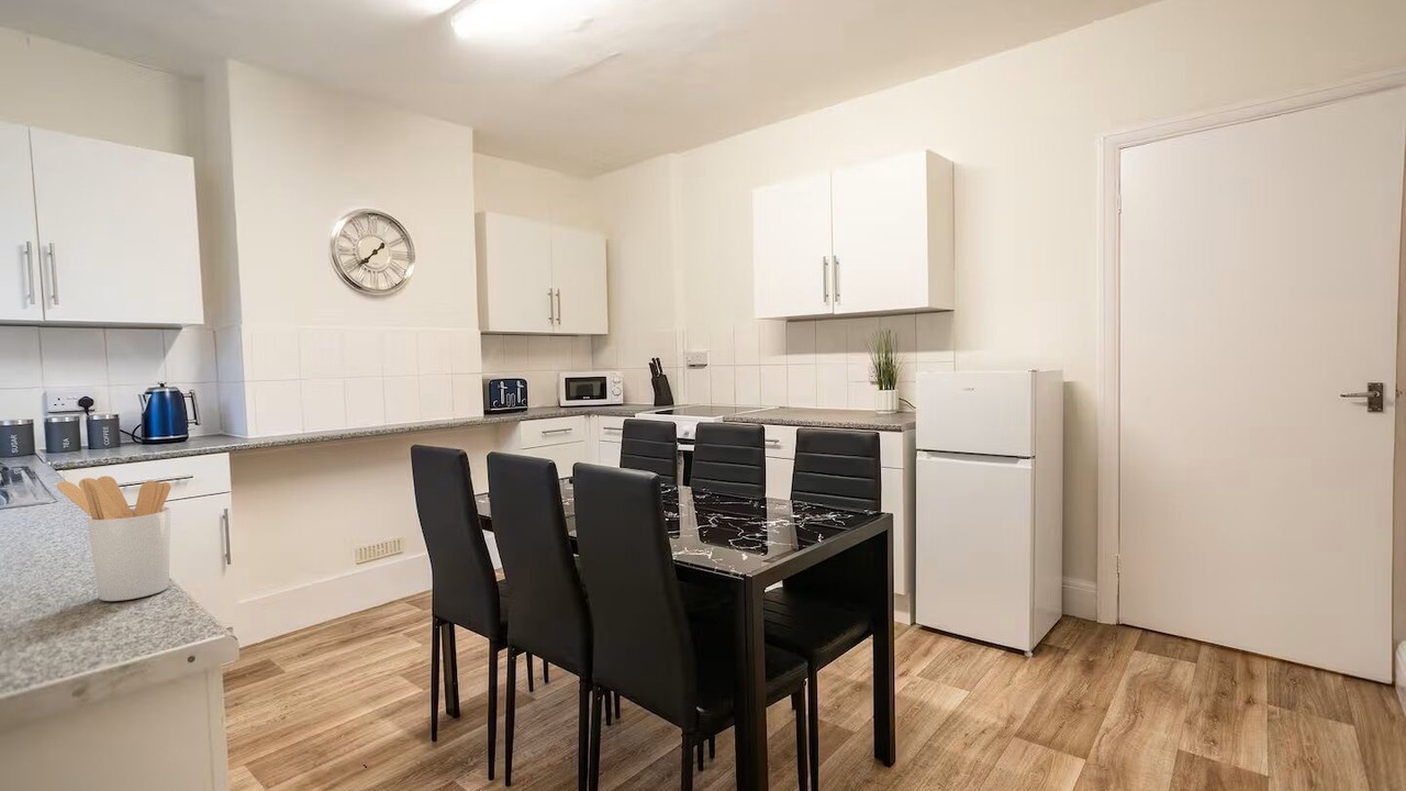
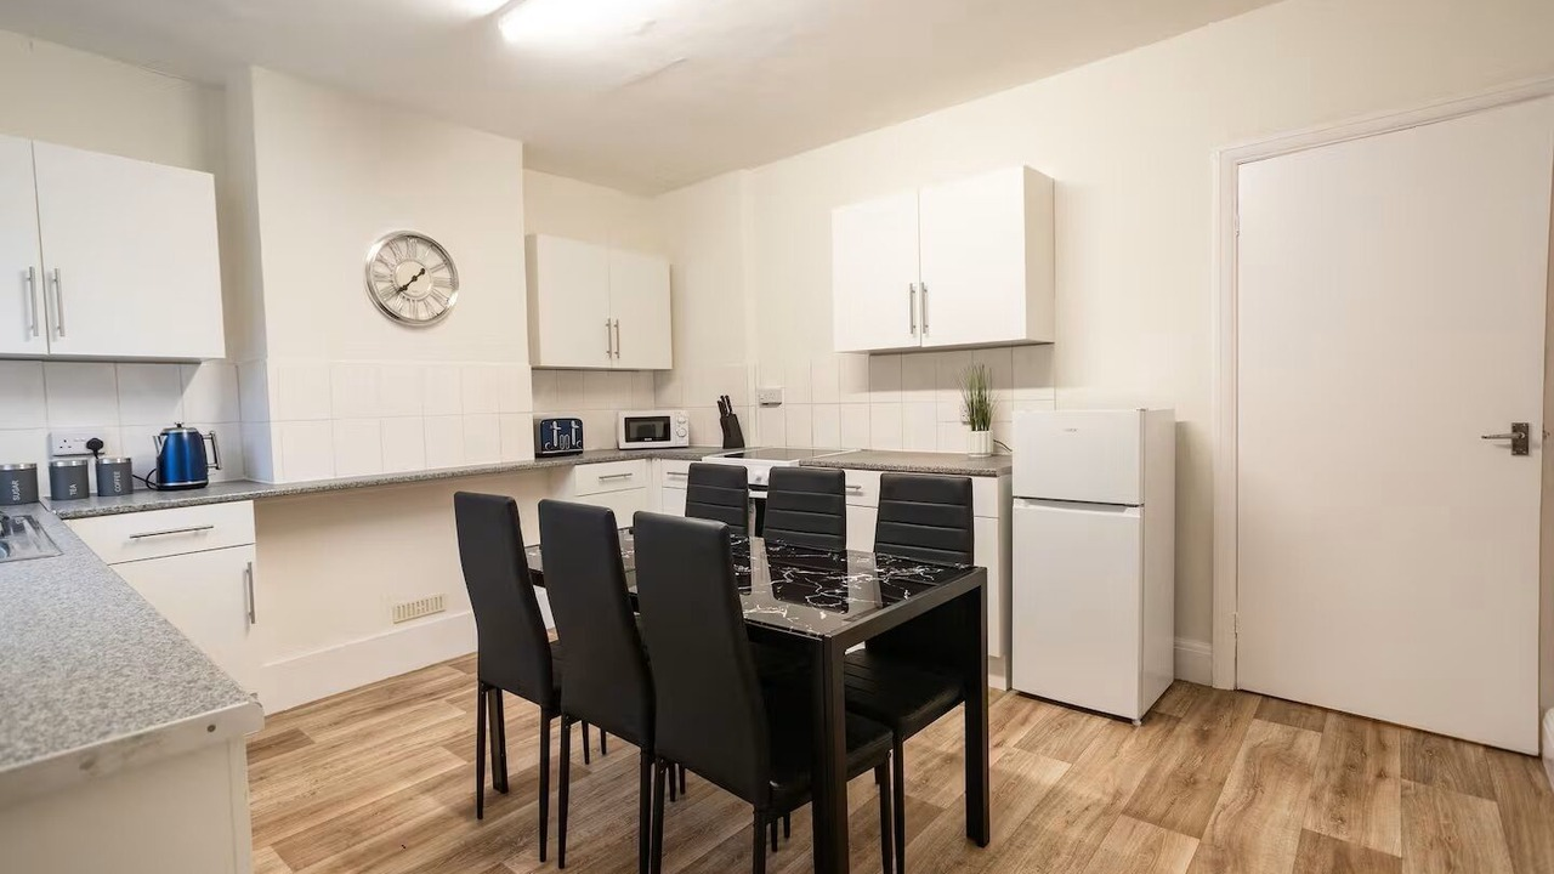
- utensil holder (118, 533)
